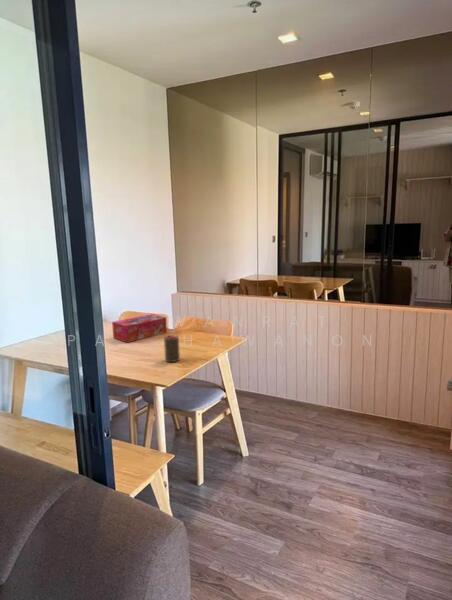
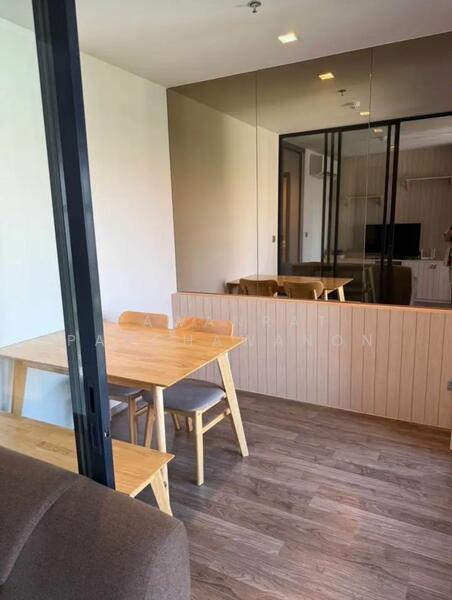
- tissue box (140, 327)
- cup (171, 348)
